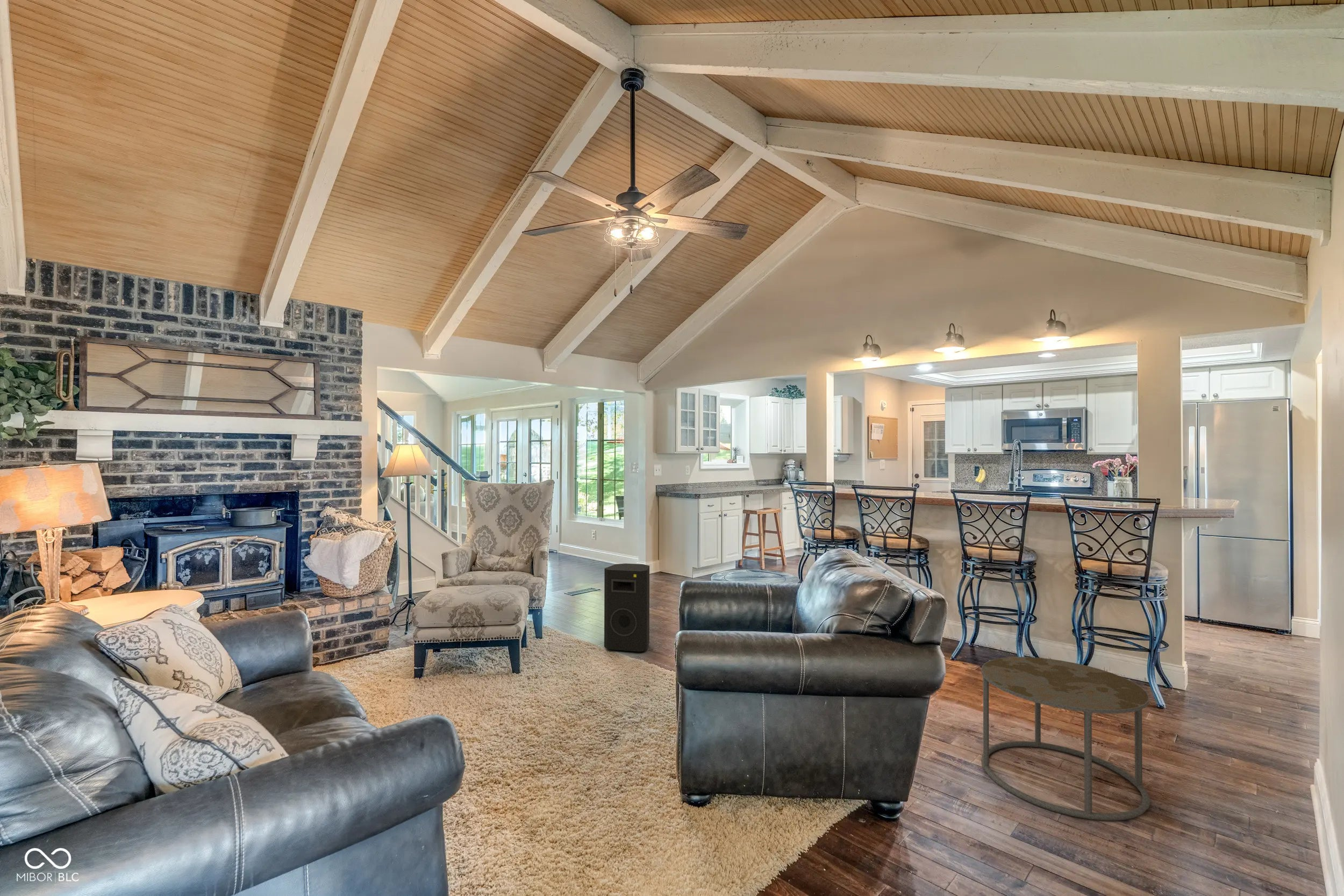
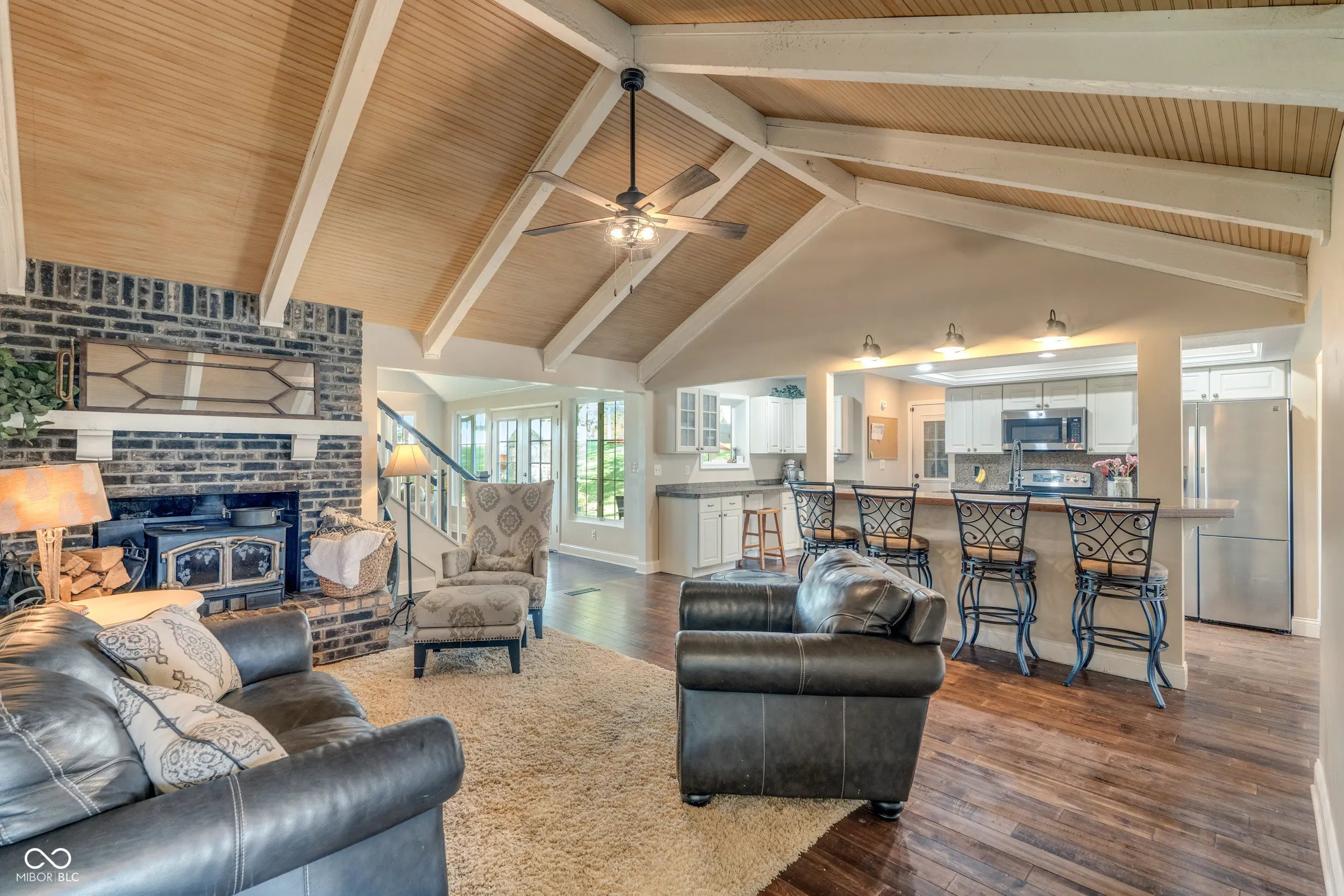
- side table (1057, 745)
- speaker (628, 607)
